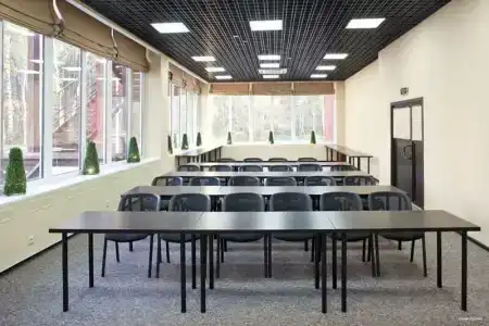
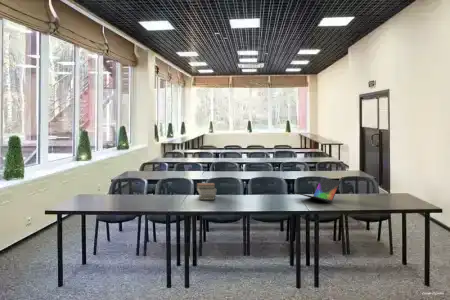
+ book stack (206, 191)
+ laptop (316, 190)
